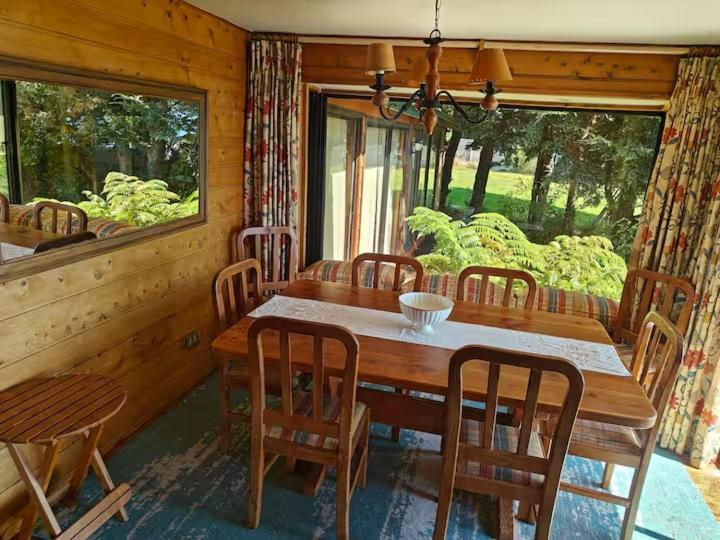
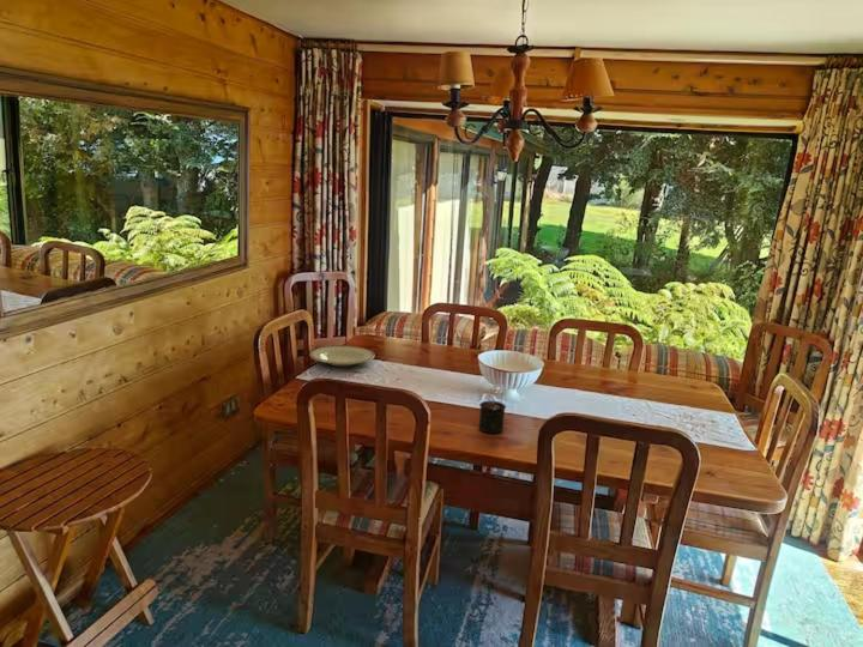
+ plate (342, 357)
+ candle (491, 411)
